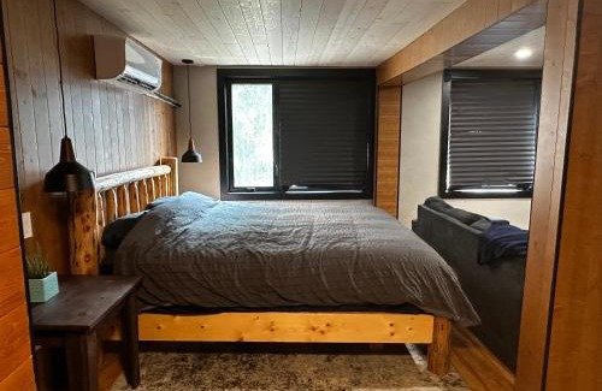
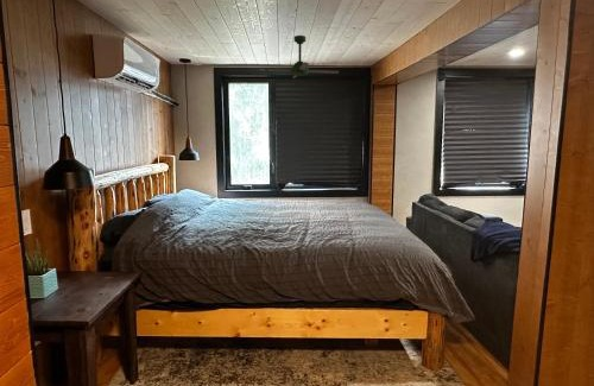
+ ceiling fan (299, 56)
